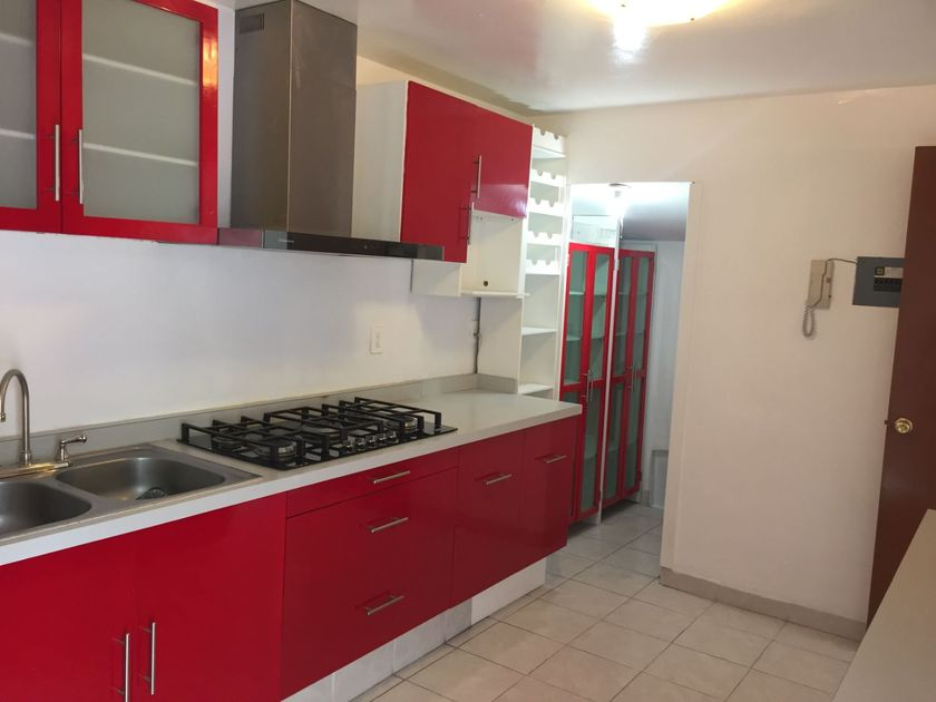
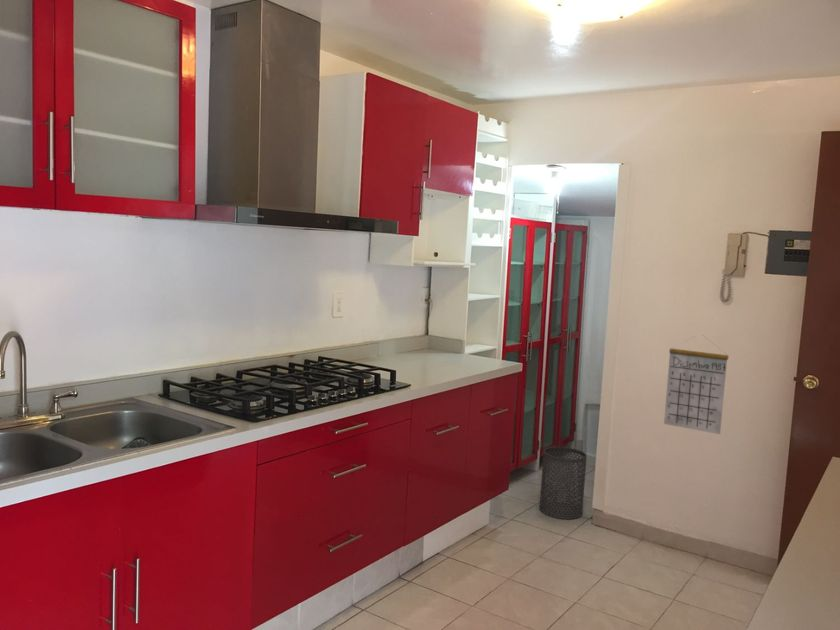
+ calendar (695, 381)
+ trash can (562, 482)
